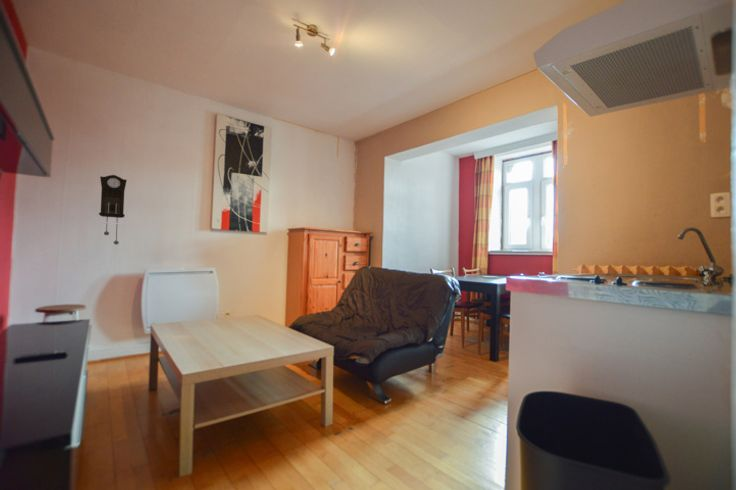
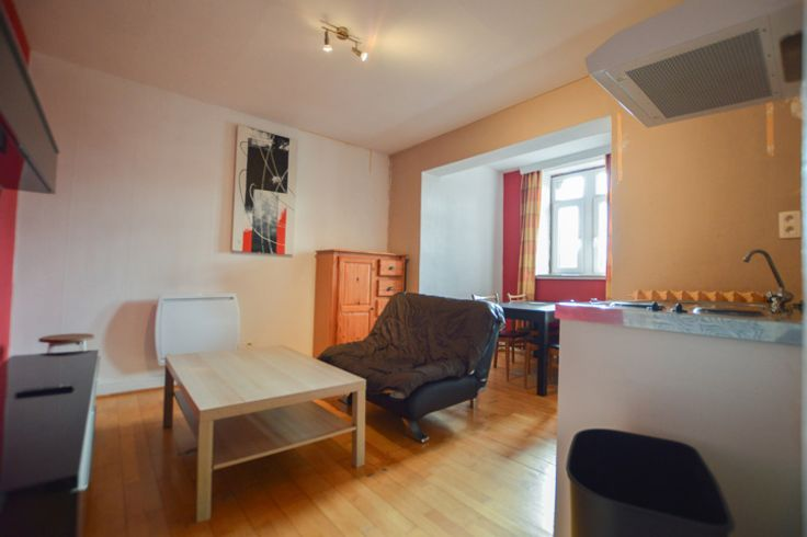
- pendulum clock (112, 210)
